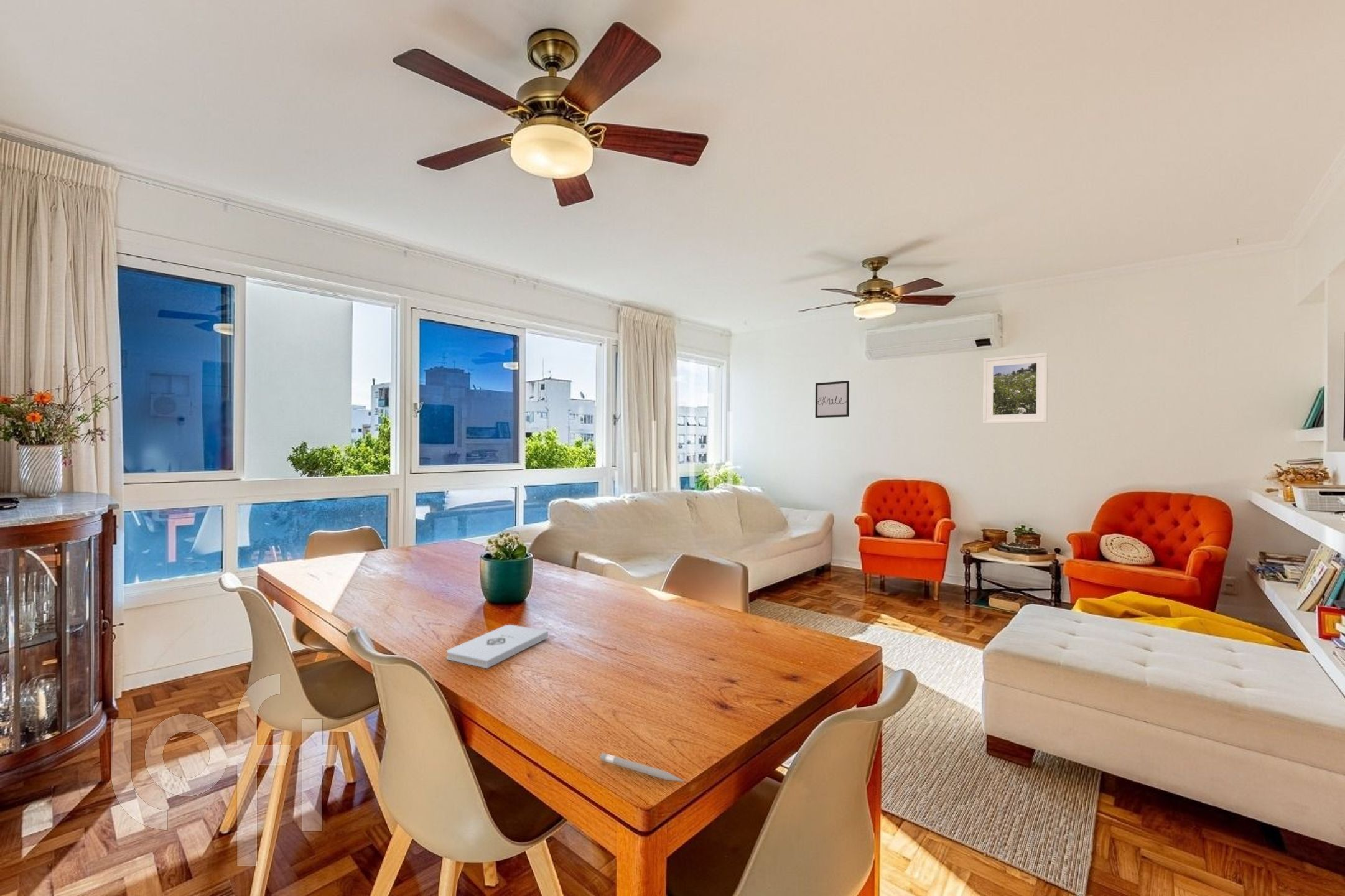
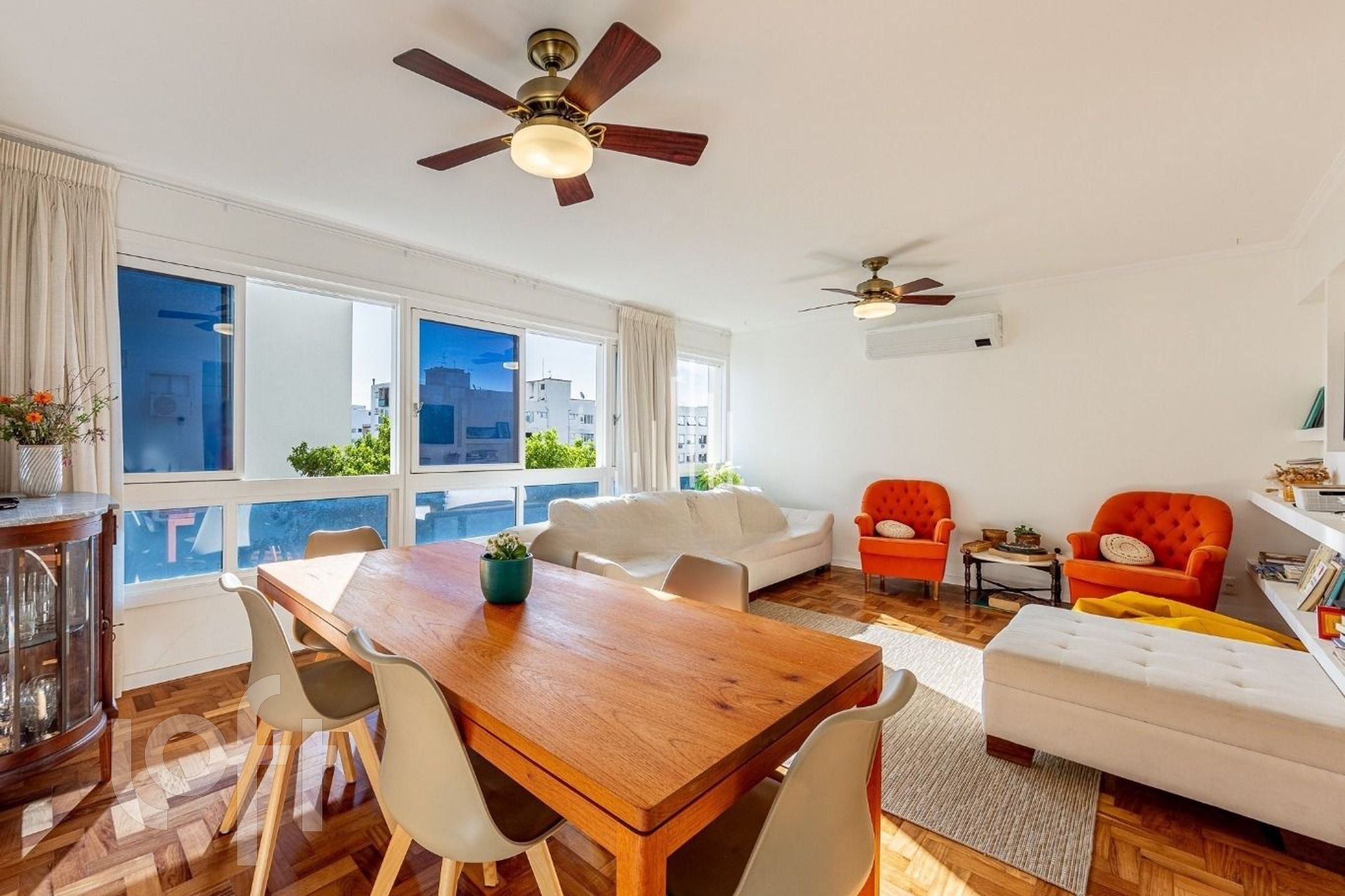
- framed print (1014, 390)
- wall art (832, 399)
- notepad (498, 644)
- pen (641, 768)
